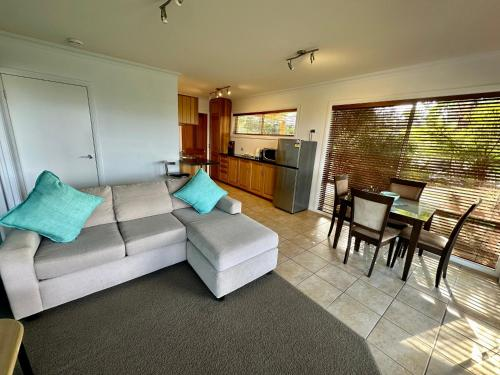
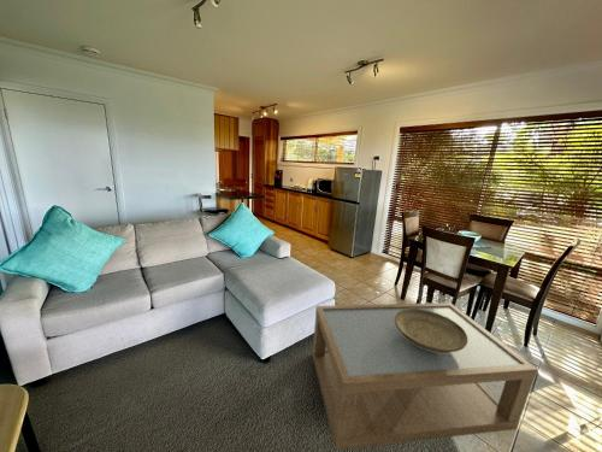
+ coffee table (405, 360)
+ decorative bowl (427, 331)
